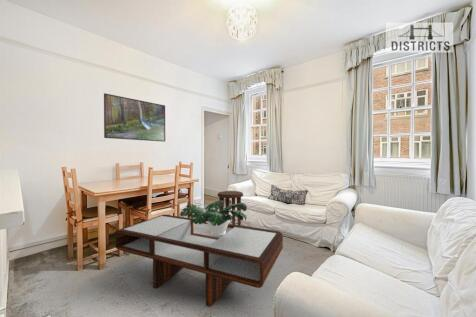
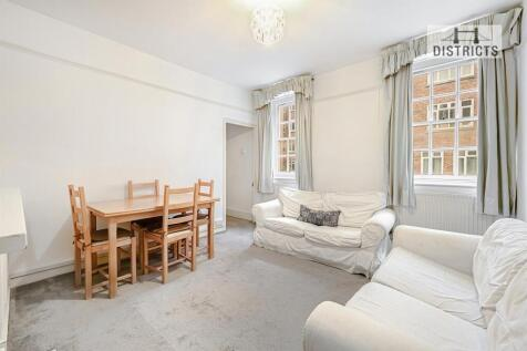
- side table (232, 209)
- coffee table (197, 255)
- potted plant (213, 219)
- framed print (137, 120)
